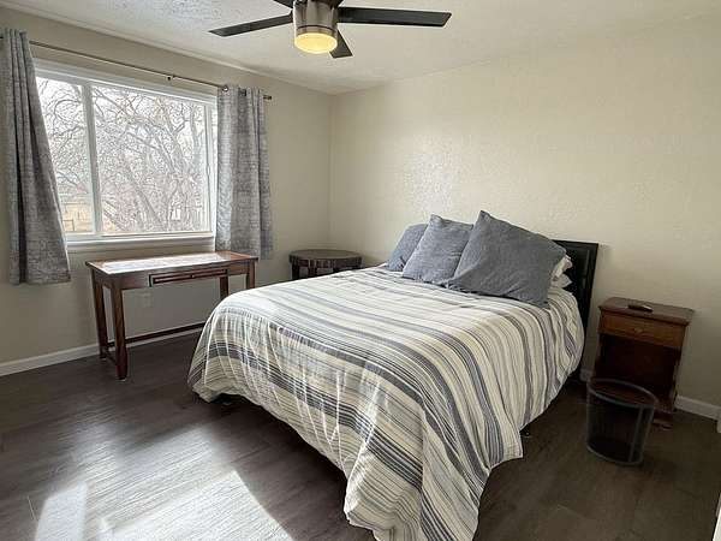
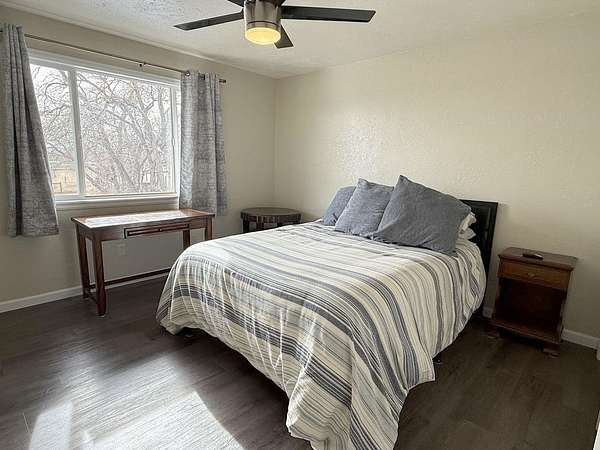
- waste bin (616, 420)
